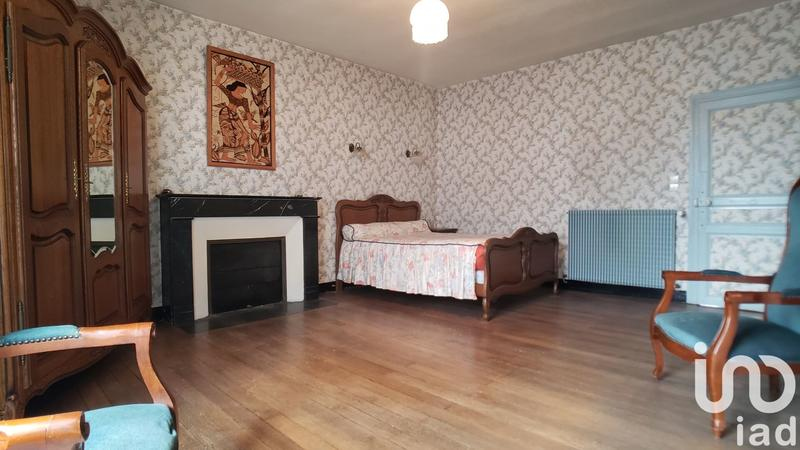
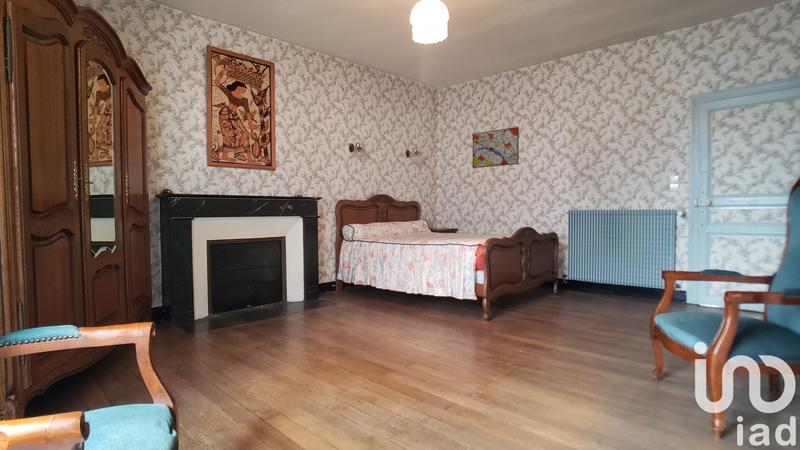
+ wall art (494, 148)
